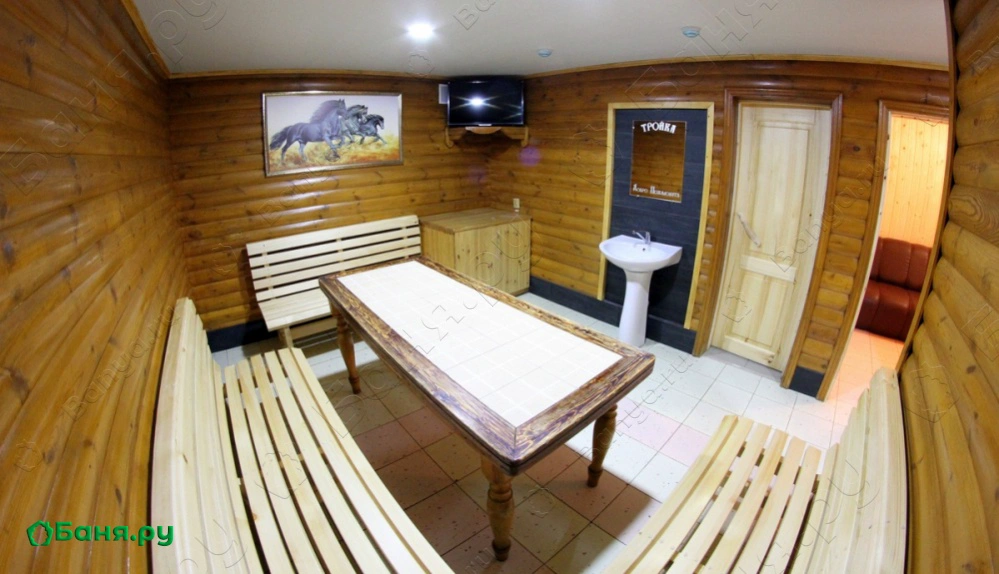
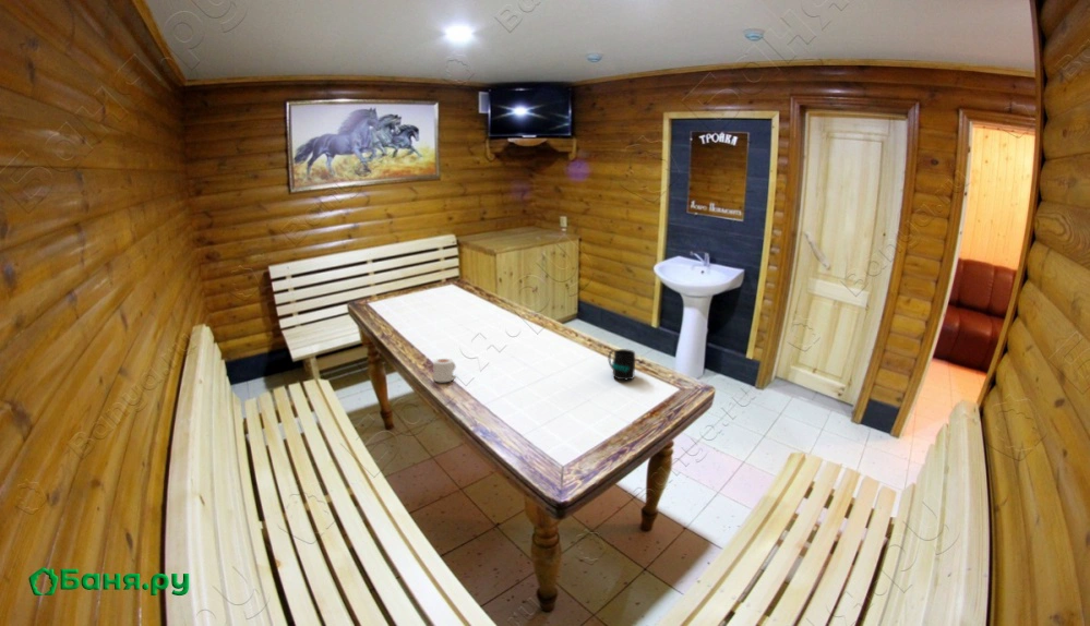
+ mug (620, 363)
+ mug (445, 369)
